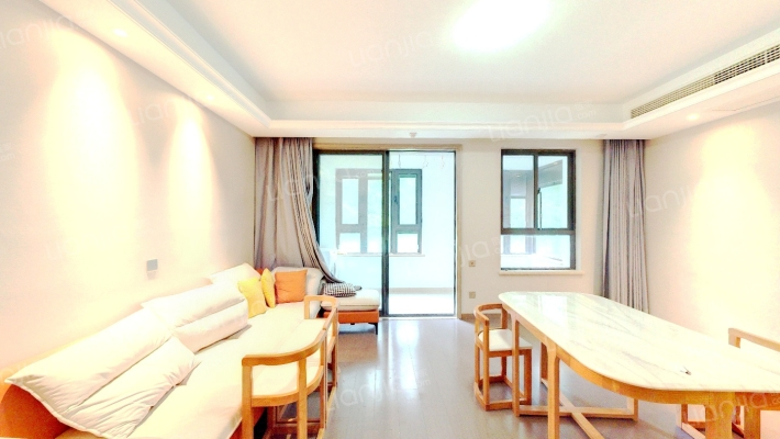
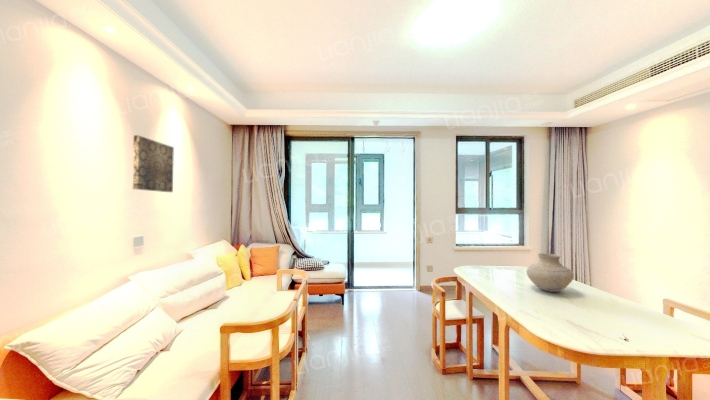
+ wall art (154, 166)
+ vase (549, 272)
